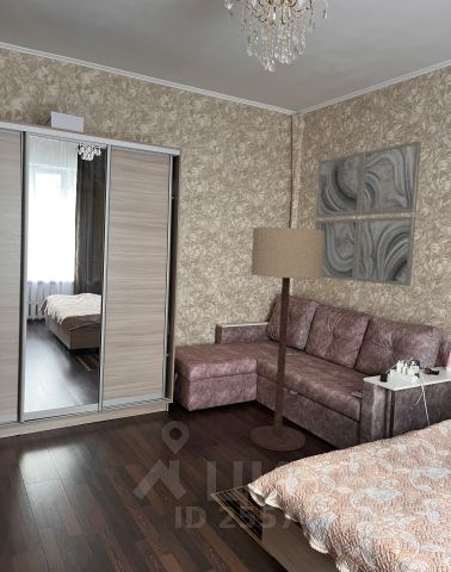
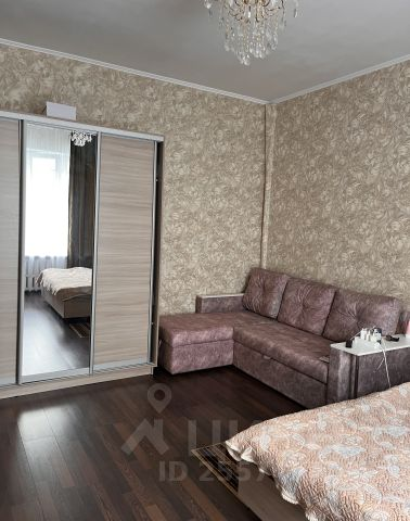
- floor lamp (283, 336)
- wall art (360, 214)
